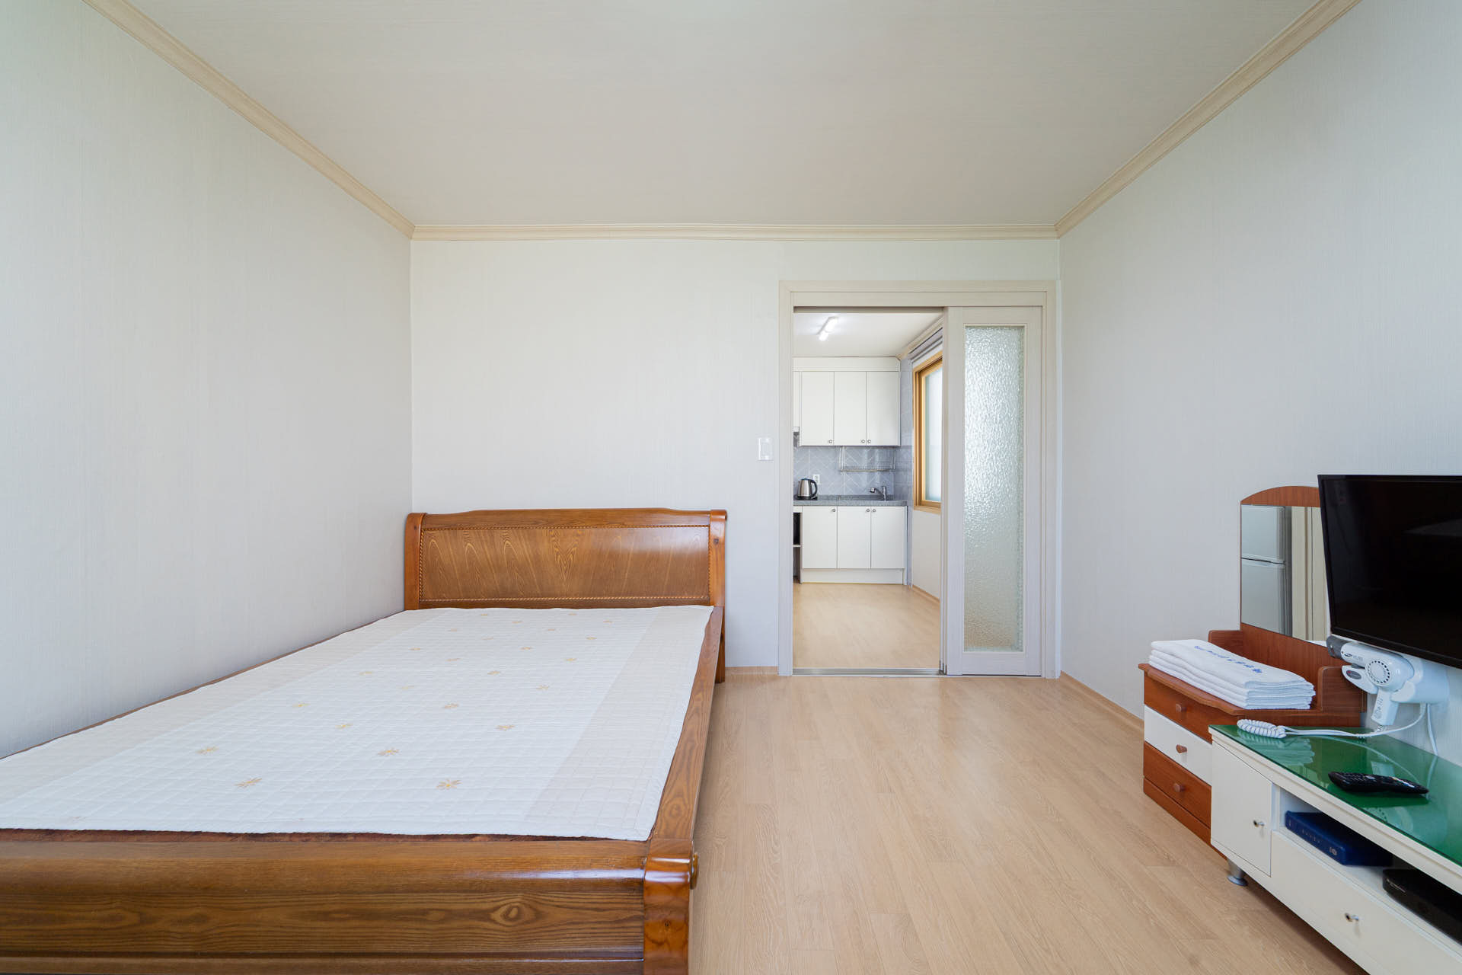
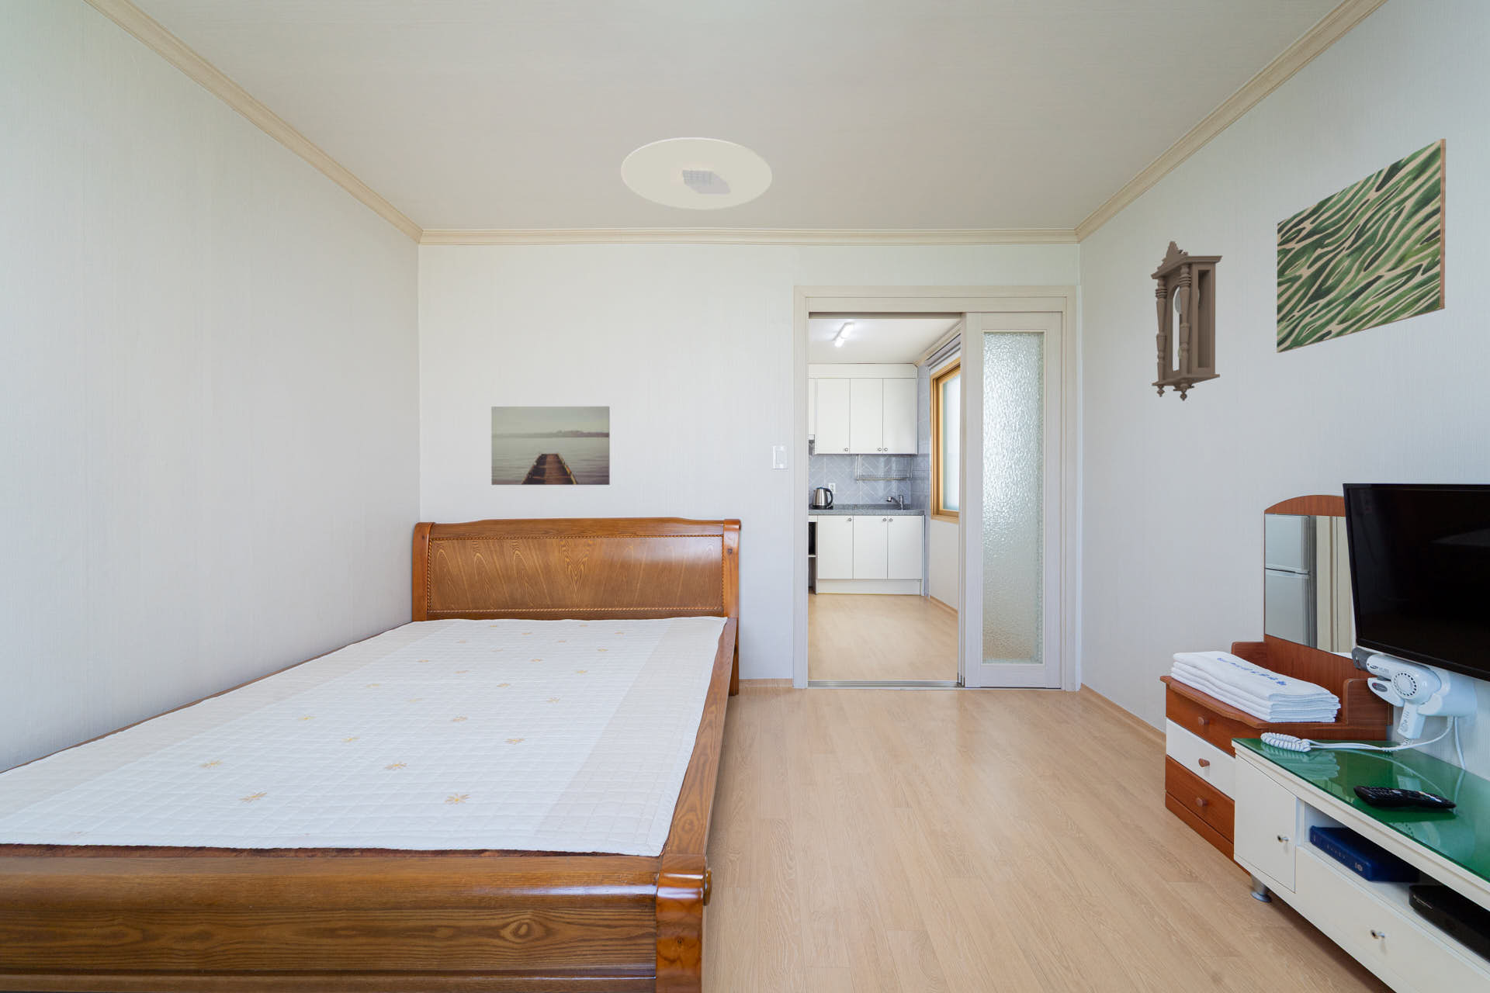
+ wall art (1349, 259)
+ wall art (550, 446)
+ pendulum clock (1184, 320)
+ ceiling light (697, 170)
